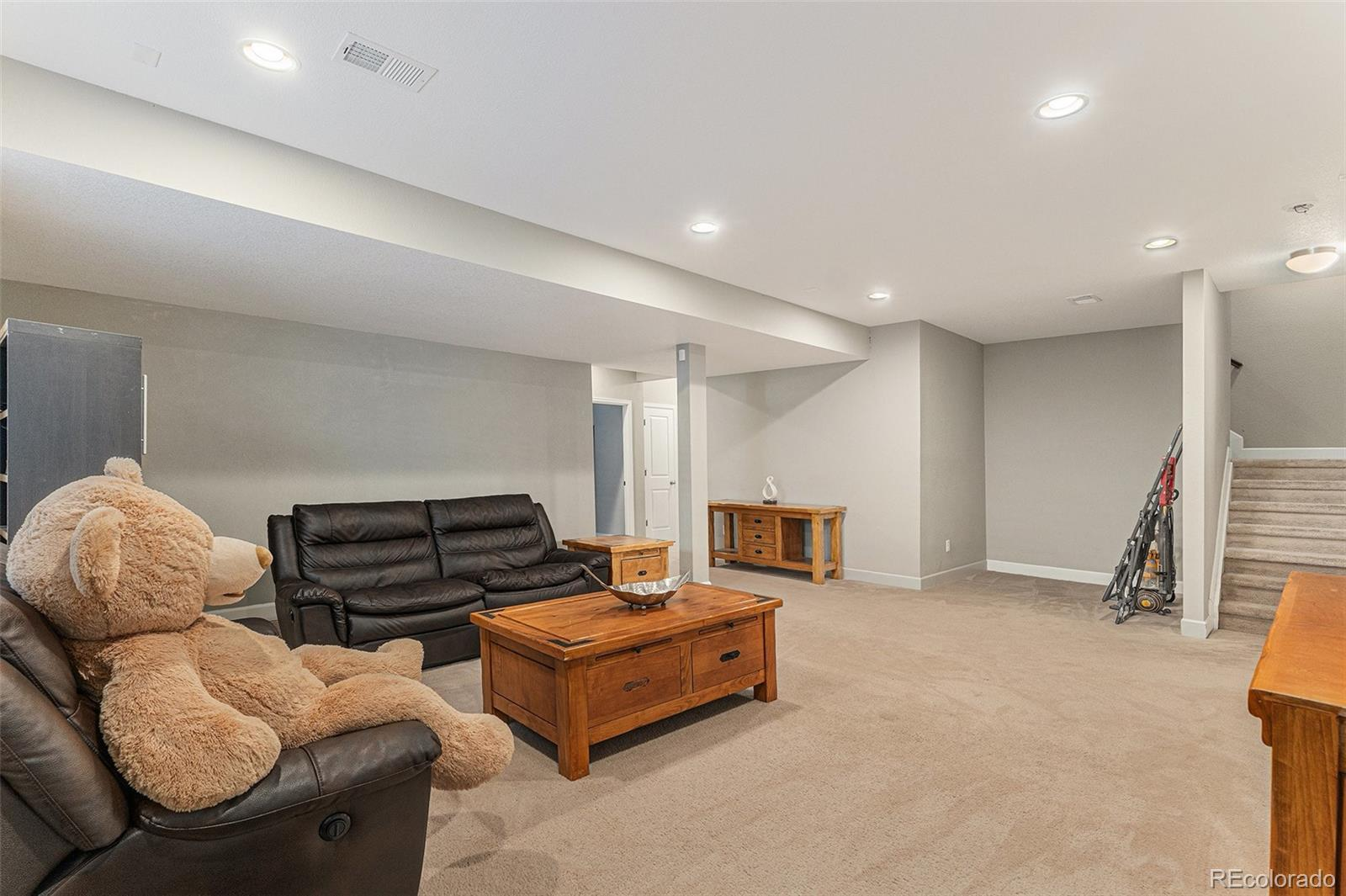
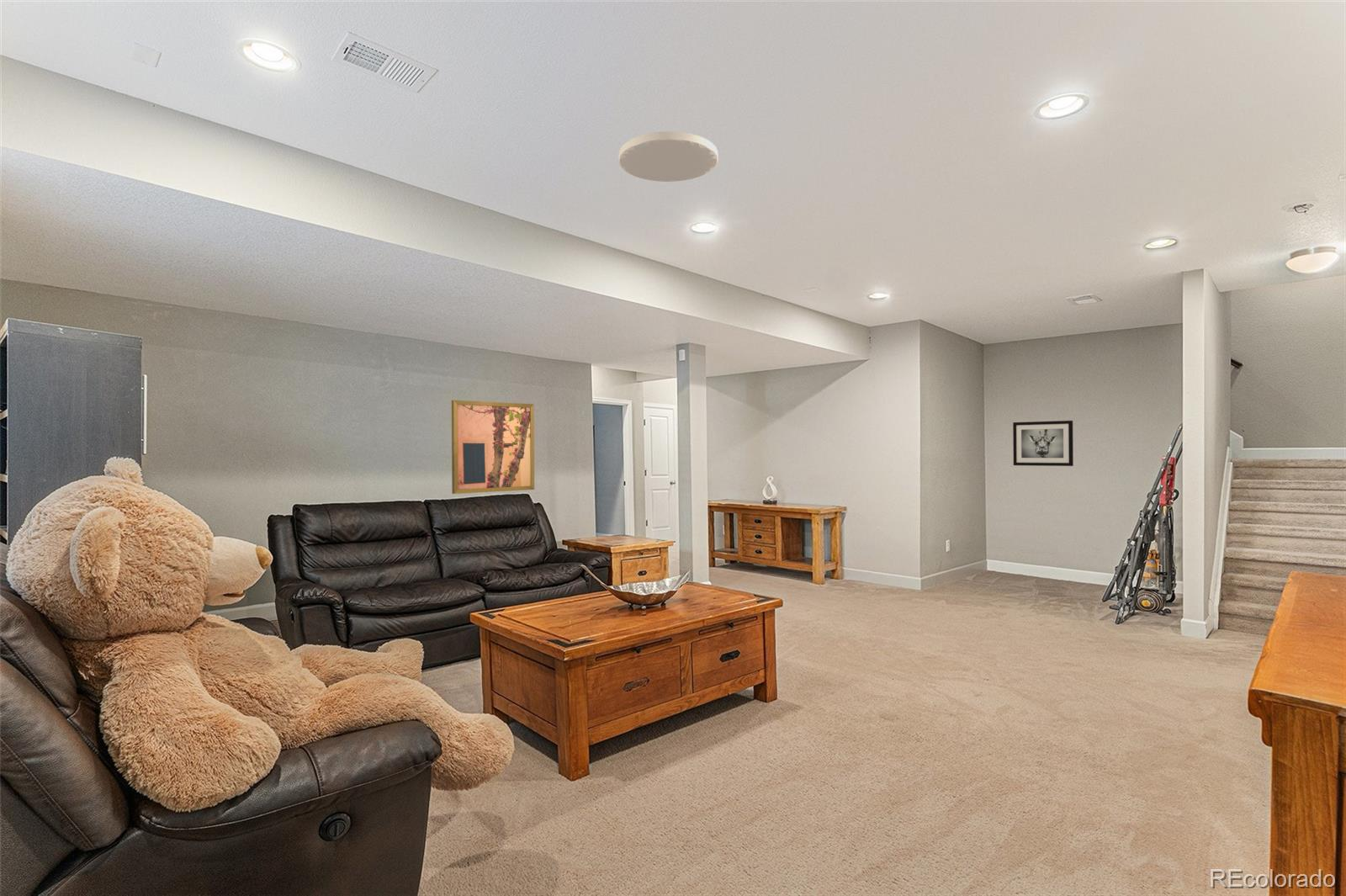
+ ceiling light (668, 158)
+ wall art (1042, 443)
+ wall art (495, 447)
